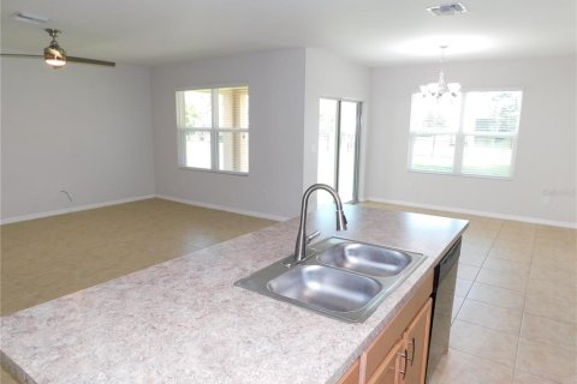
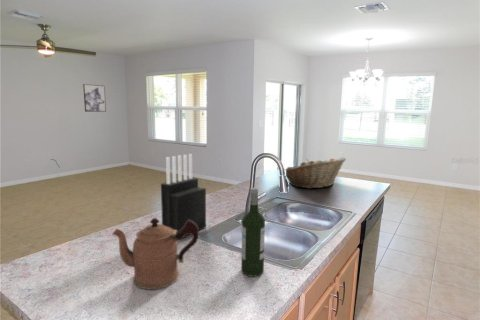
+ wall art (95, 98)
+ fruit basket (314, 170)
+ knife block (185, 194)
+ wine bottle (253, 230)
+ coffeepot (156, 247)
